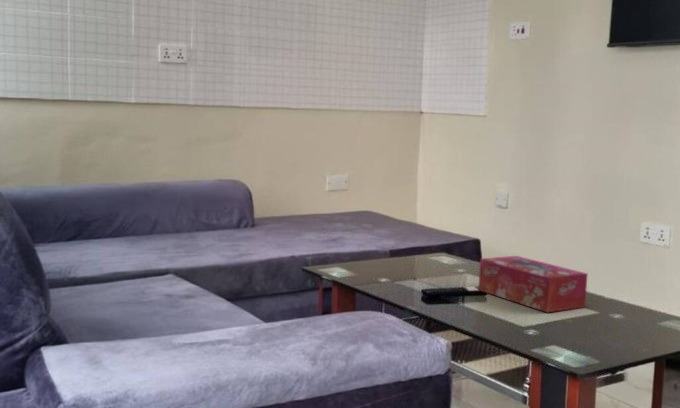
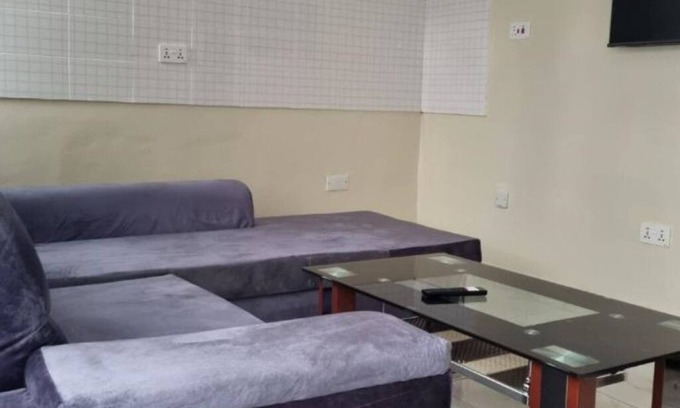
- tissue box (530, 282)
